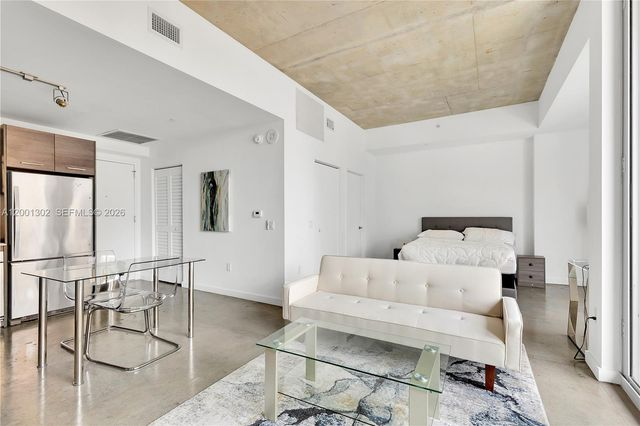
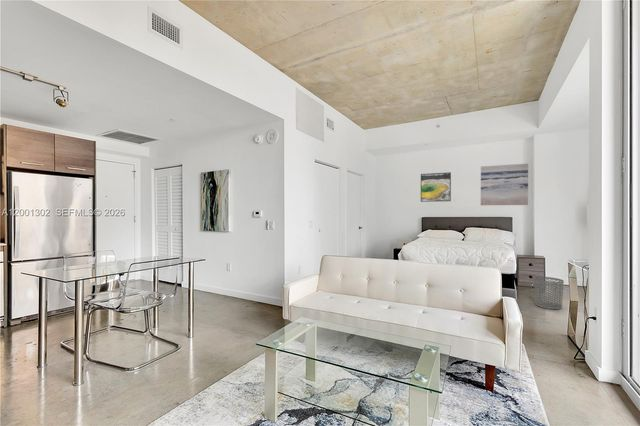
+ waste bin (548, 292)
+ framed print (435, 187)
+ wall art (503, 185)
